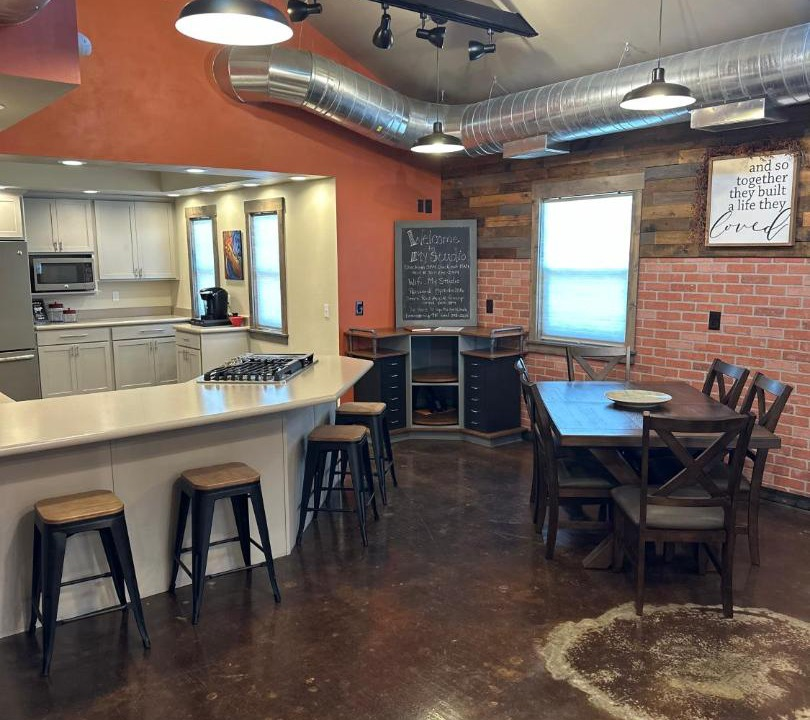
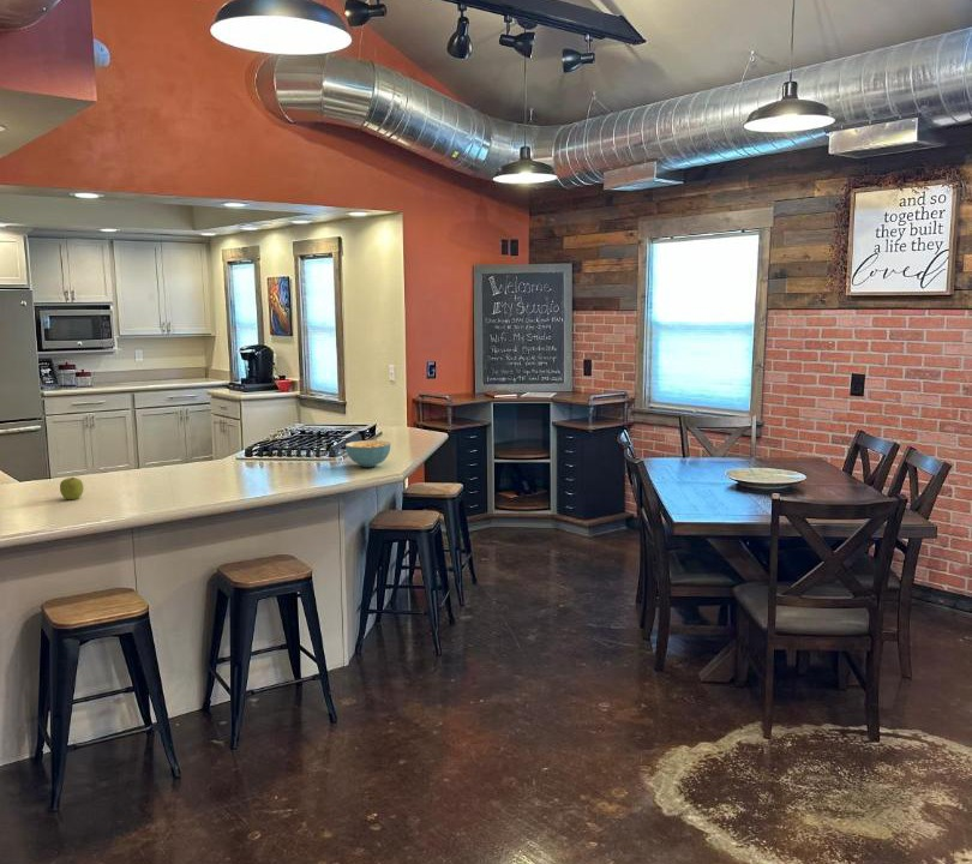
+ fruit (71, 487)
+ cereal bowl (368, 455)
